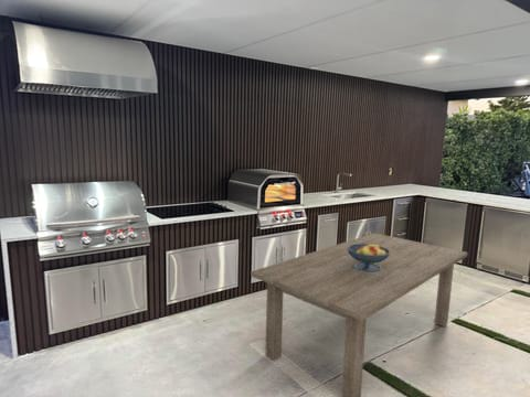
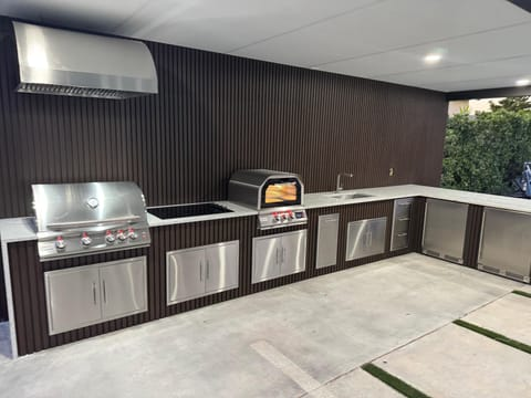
- fruit bowl (368, 255)
- dining table (367, 300)
